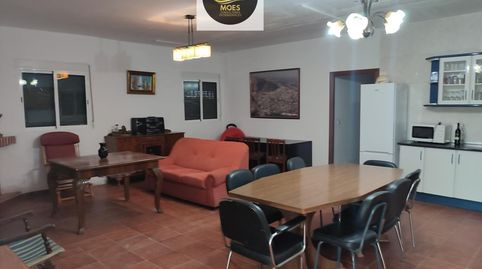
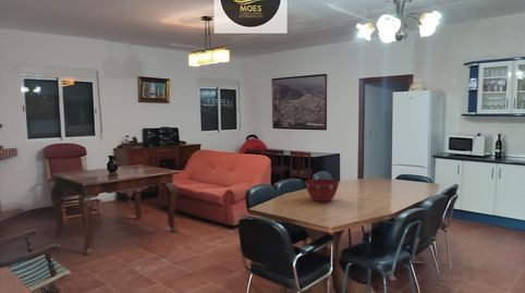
+ mixing bowl (321, 191)
